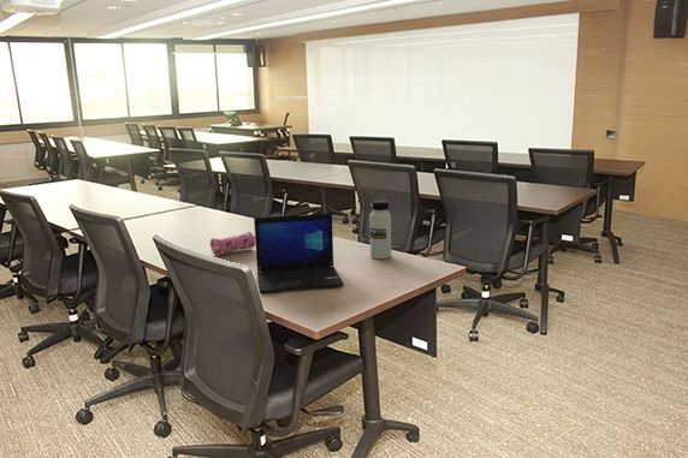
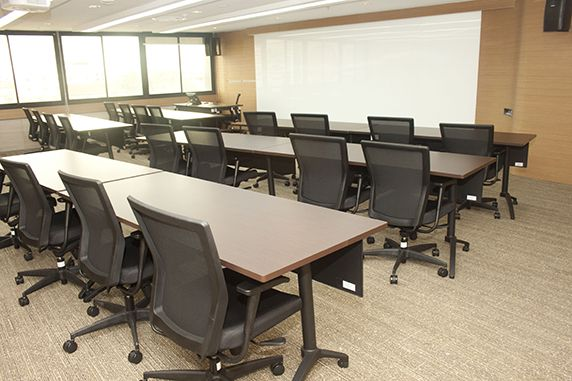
- water bottle (380, 228)
- laptop (297, 251)
- pencil case (232, 243)
